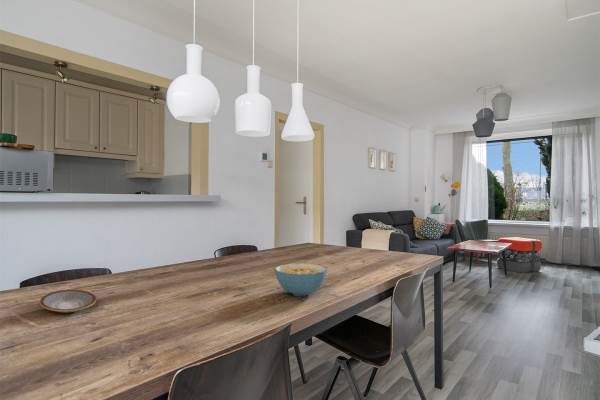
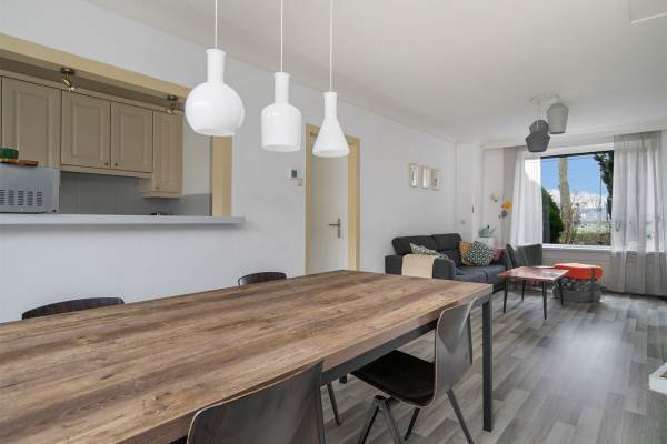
- cereal bowl (300, 281)
- plate (68, 302)
